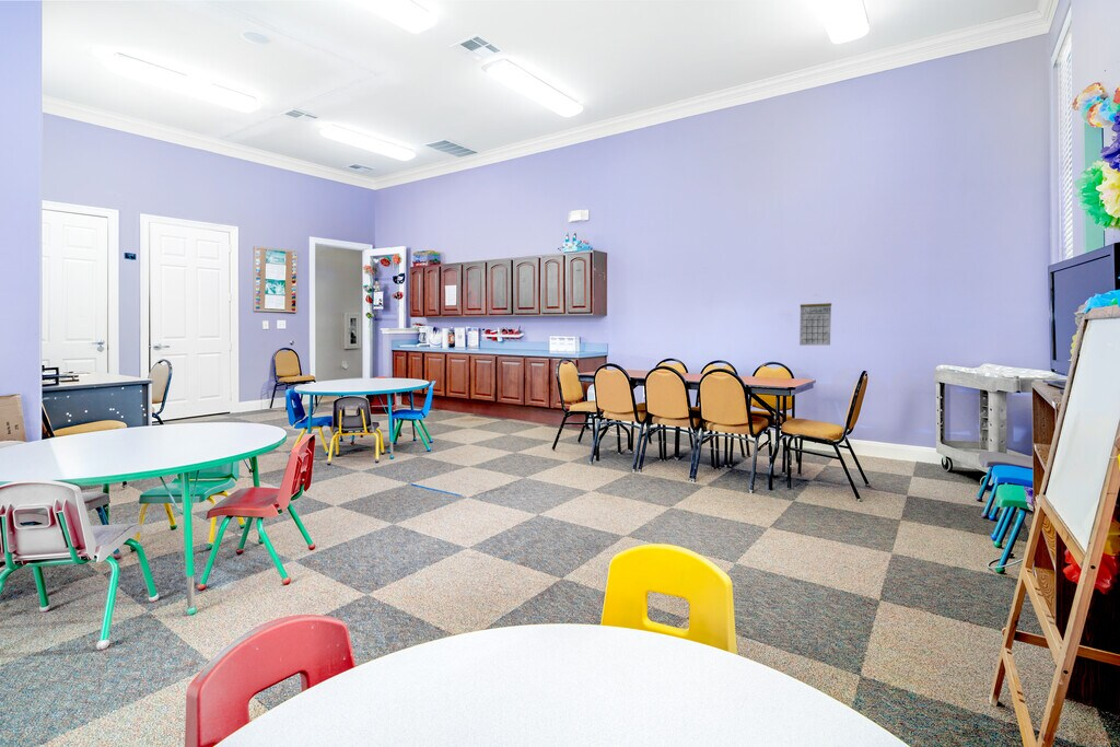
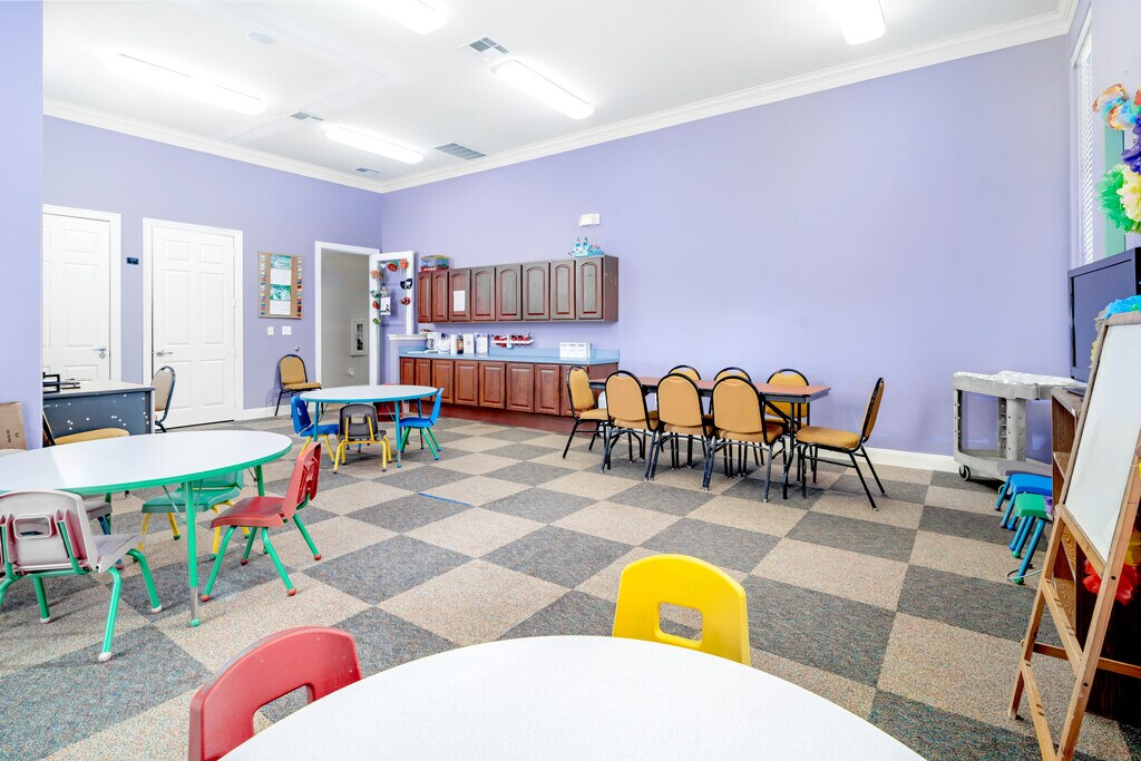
- calendar (815, 319)
